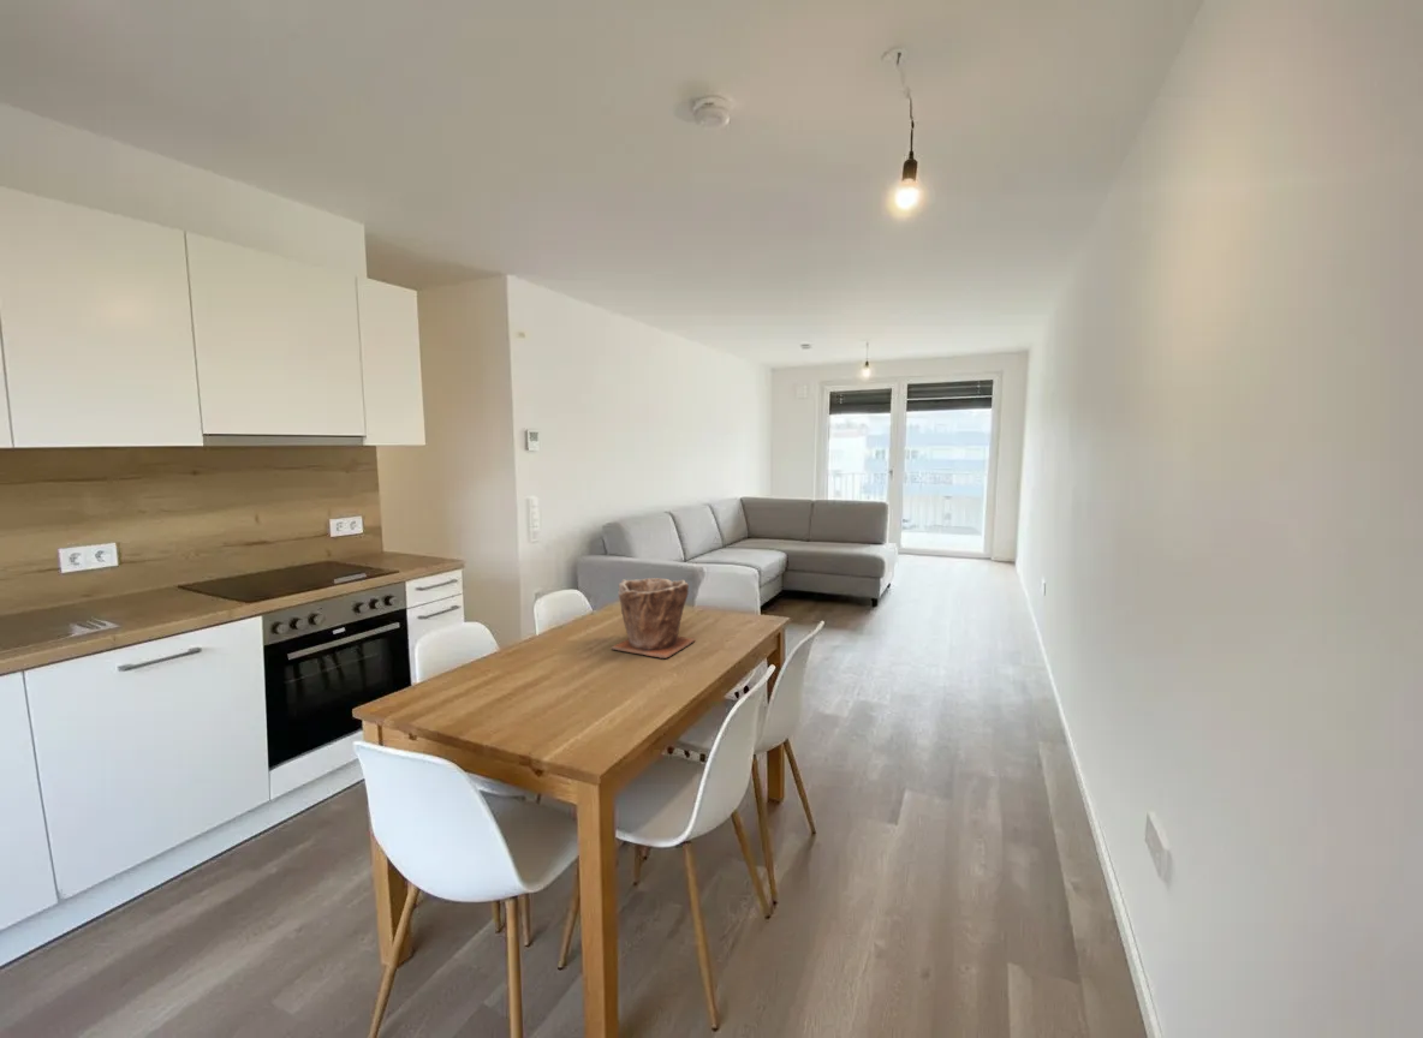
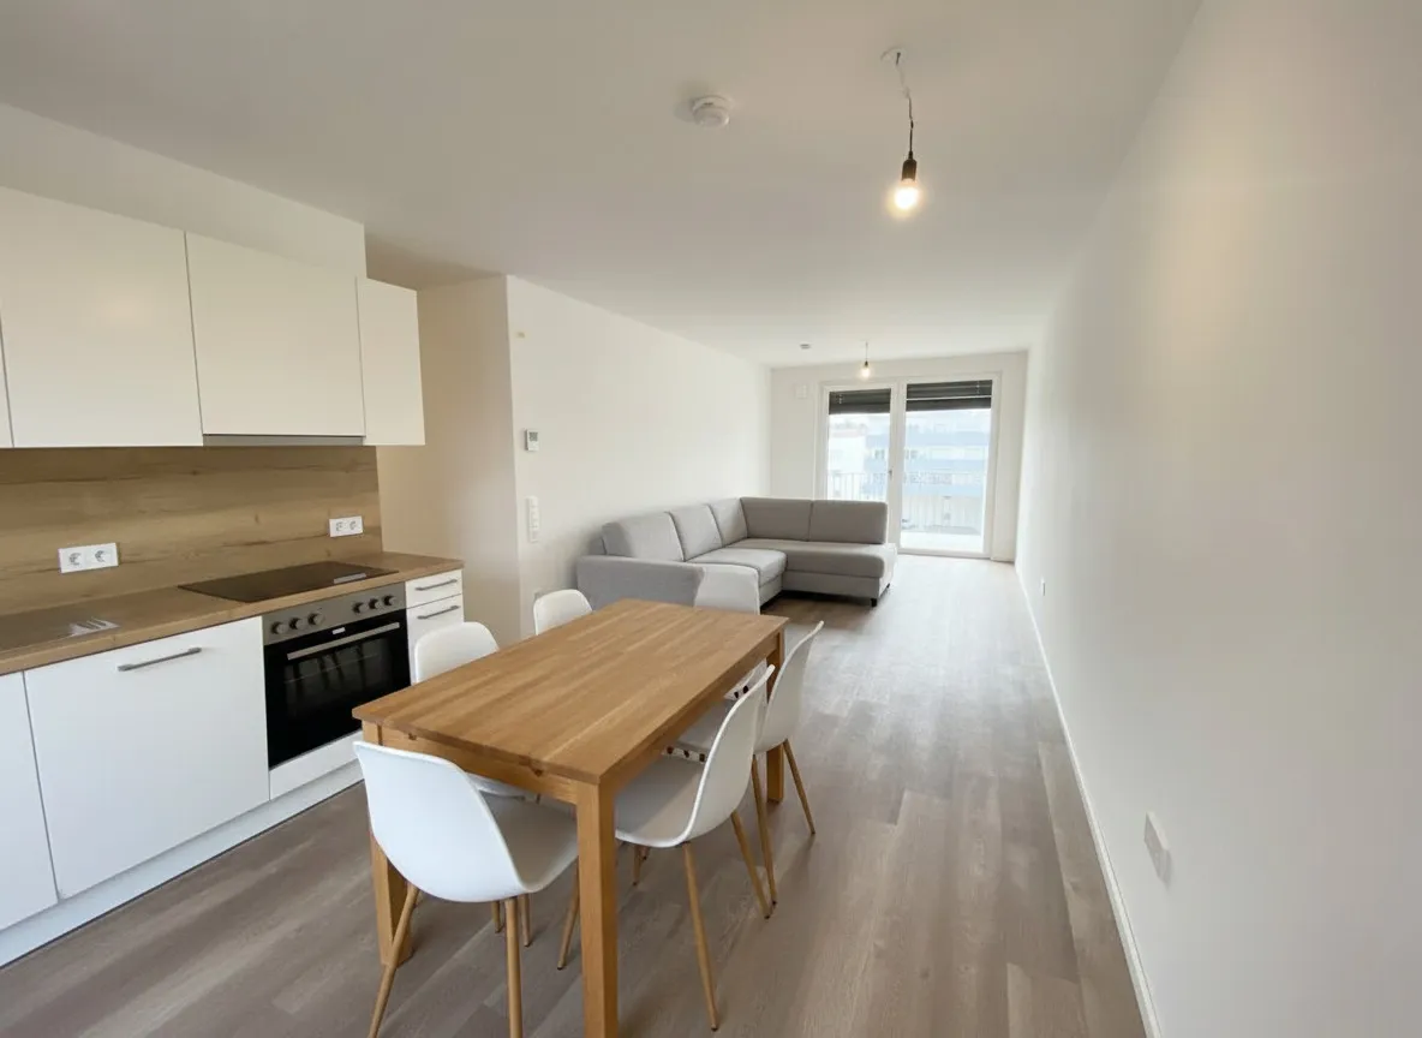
- plant pot (654, 613)
